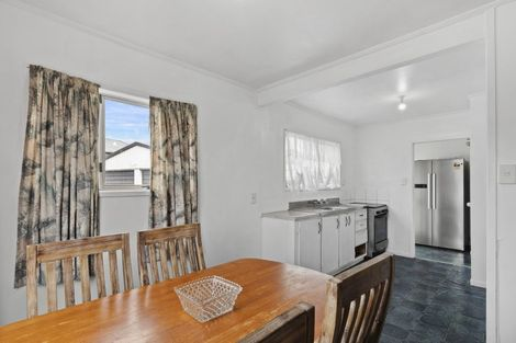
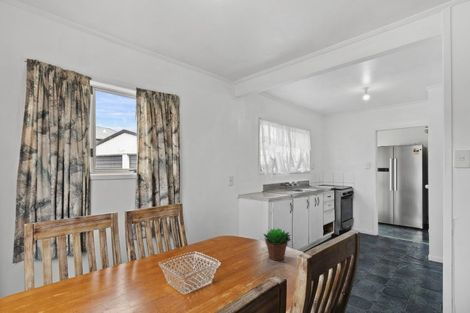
+ succulent plant (277, 243)
